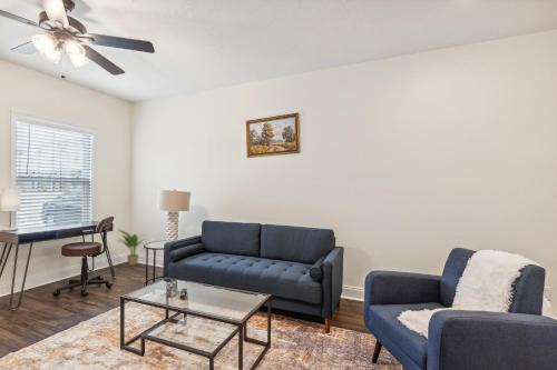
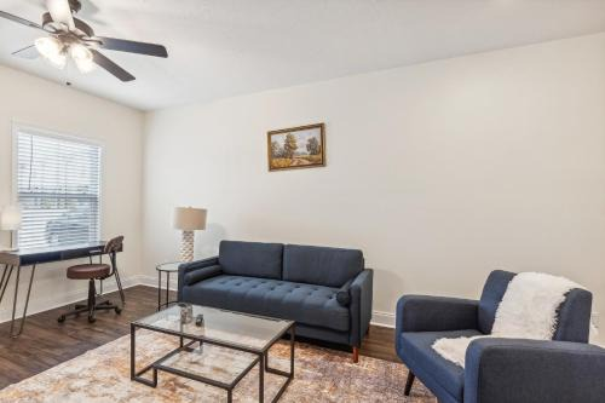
- potted plant (130, 247)
